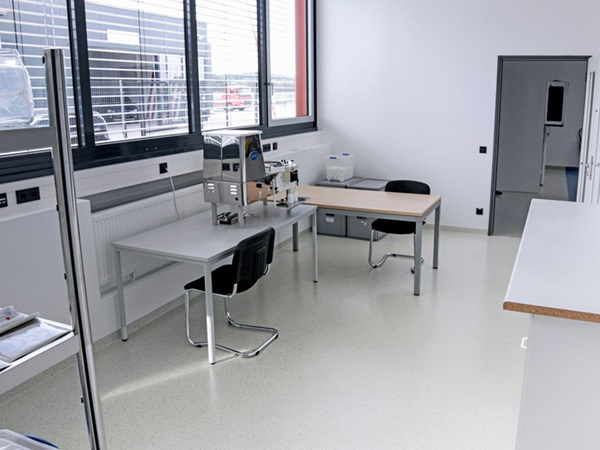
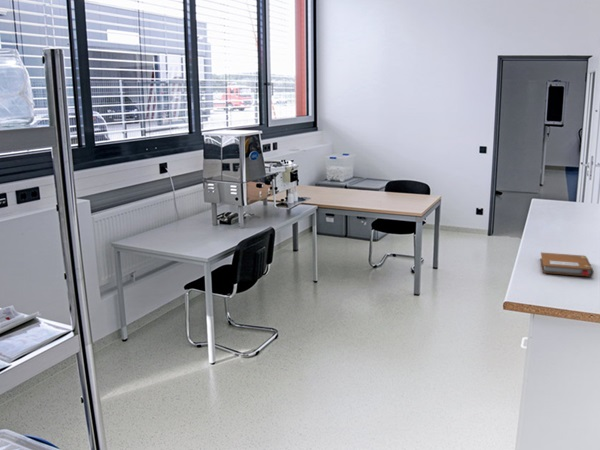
+ notebook (565, 264)
